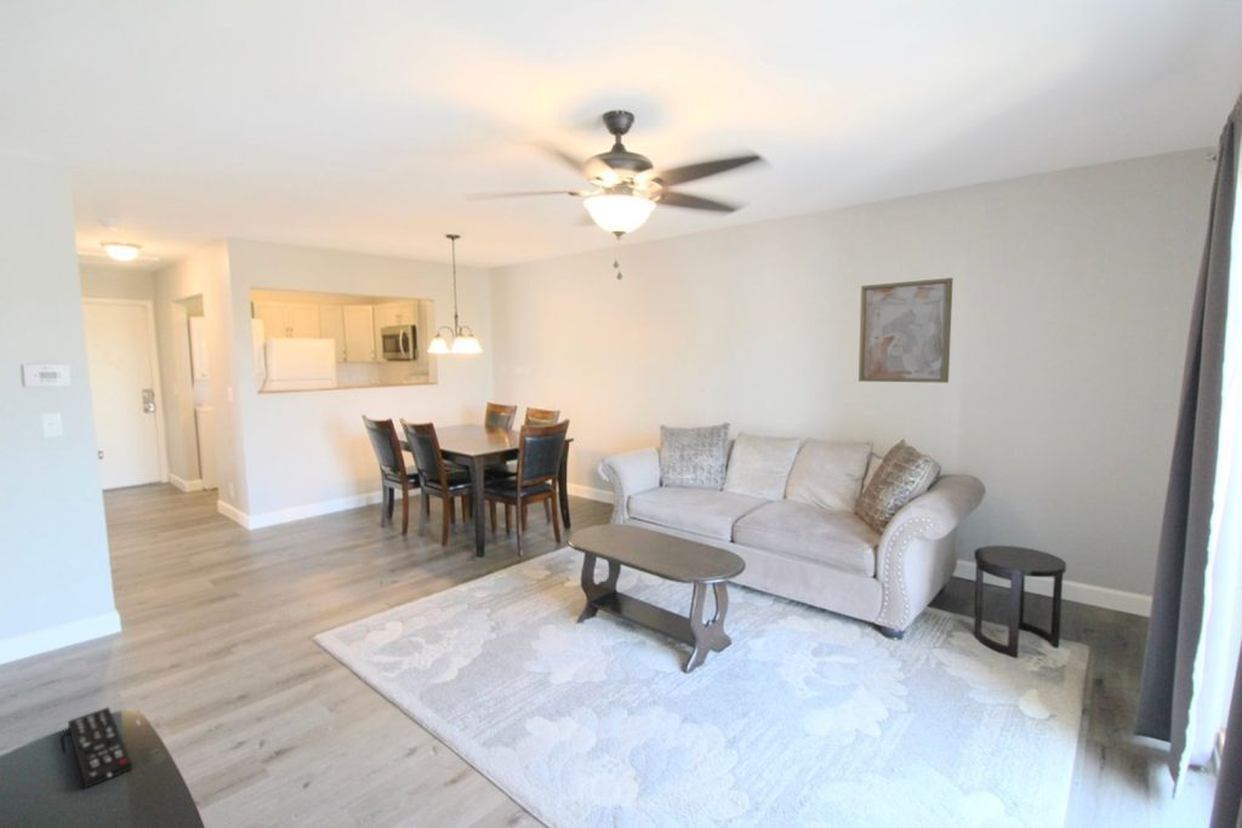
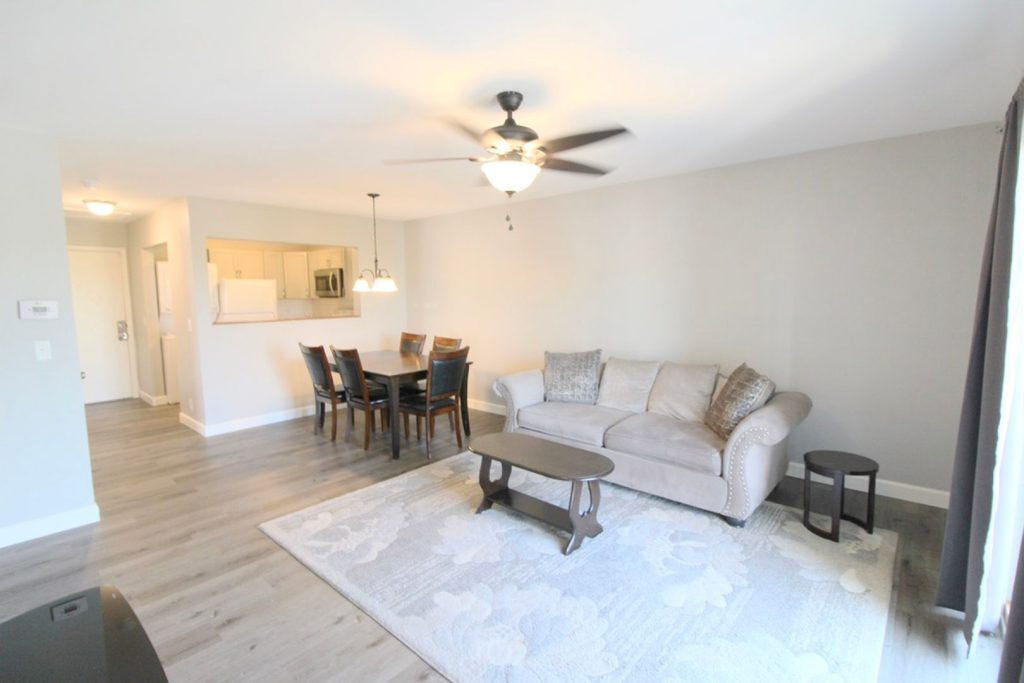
- wall art (902, 332)
- remote control (98, 742)
